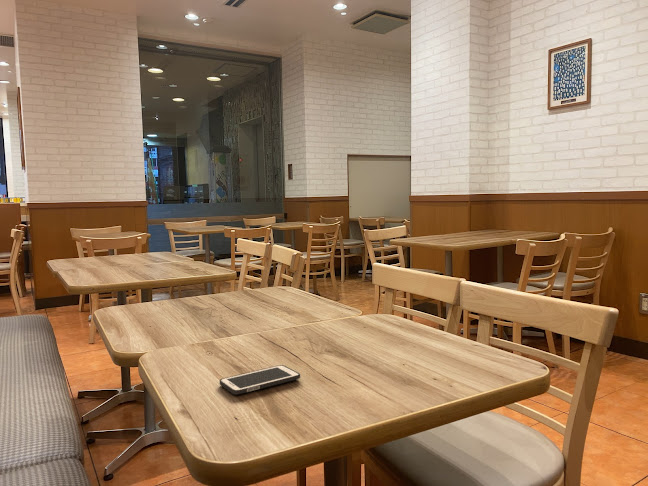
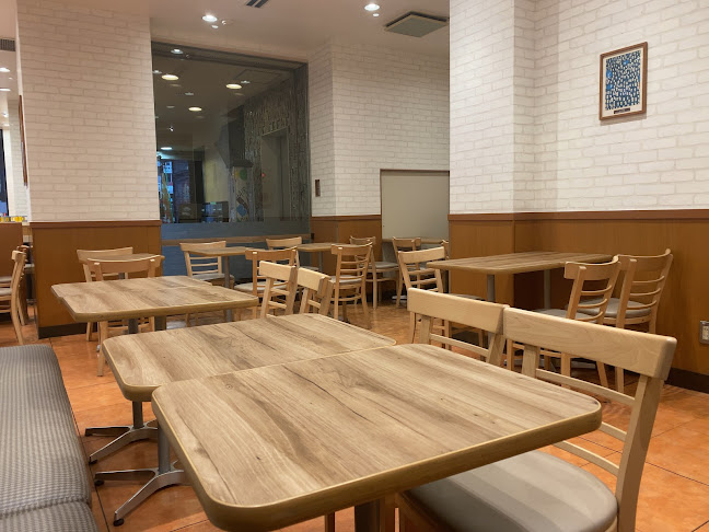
- cell phone (260, 379)
